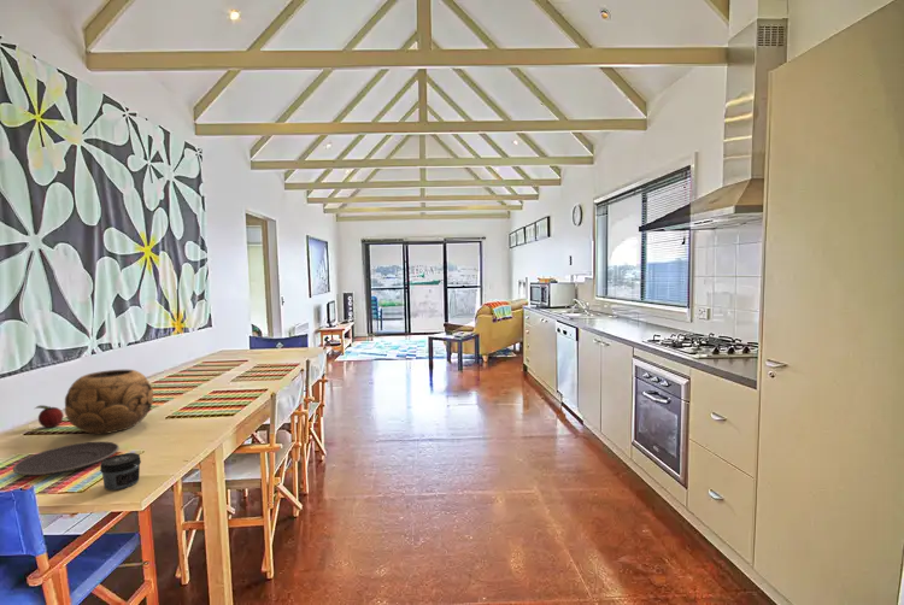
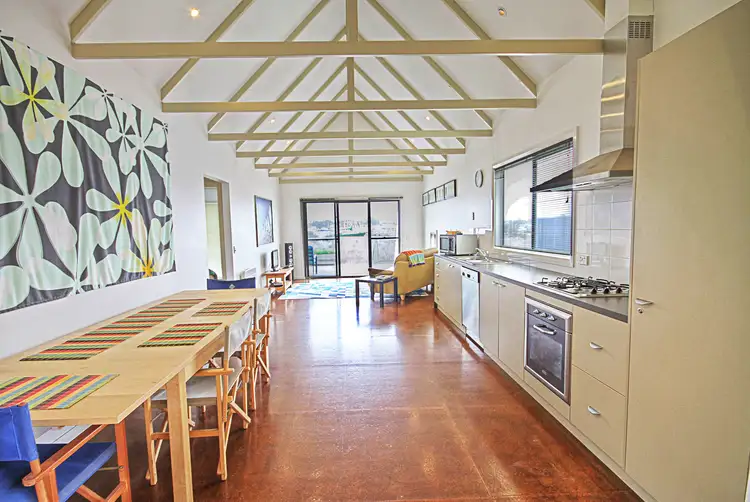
- plate (69, 458)
- jar (121, 471)
- fruit (48, 415)
- decorative bowl (111, 400)
